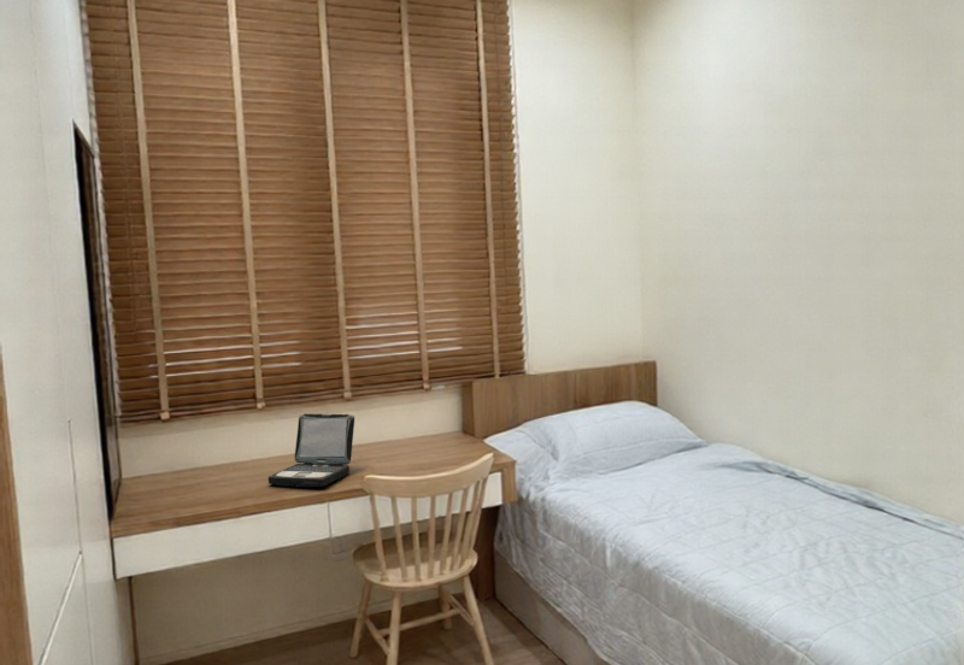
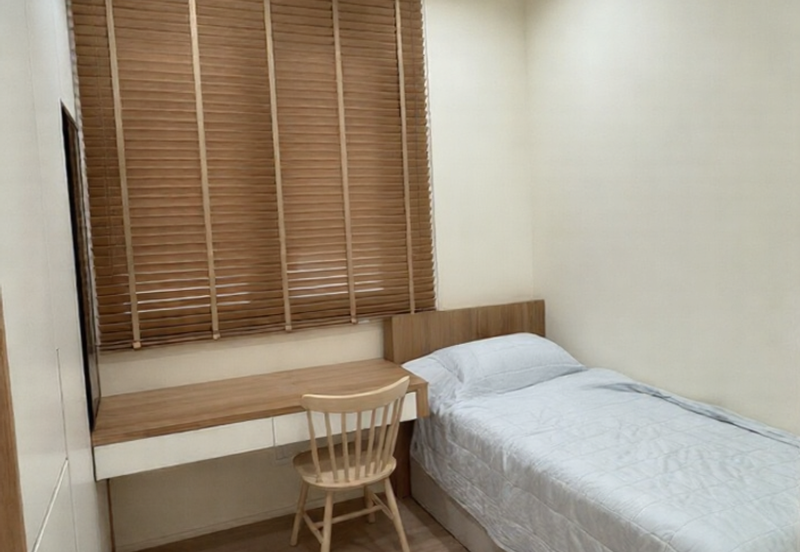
- laptop (312, 447)
